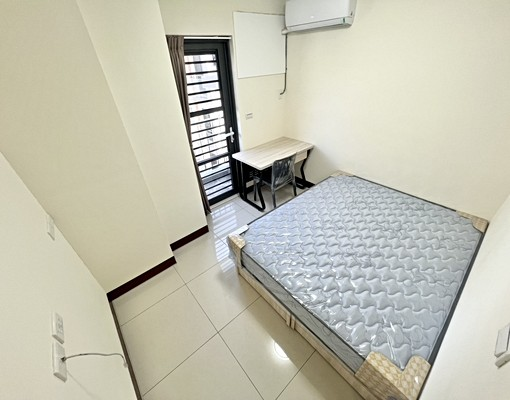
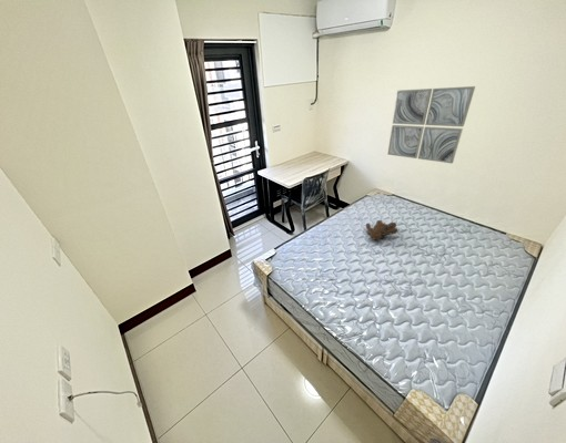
+ wall art (425, 126)
+ teddy bear (381, 228)
